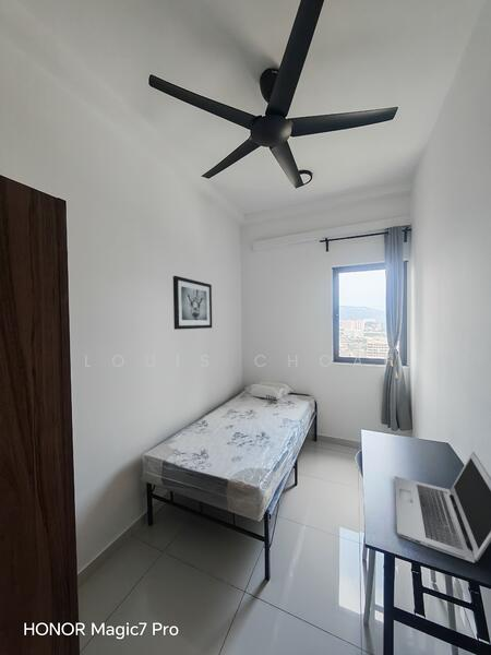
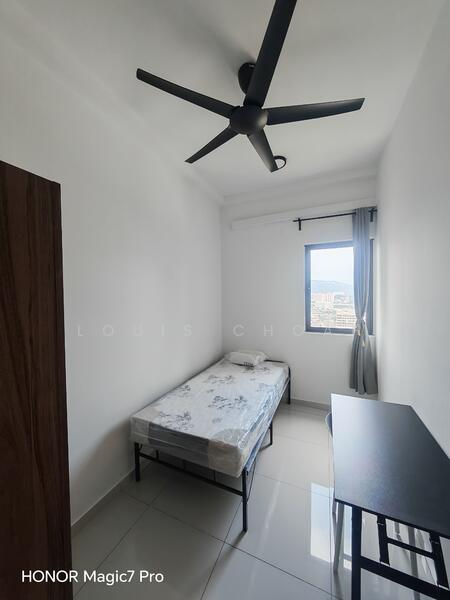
- laptop (439, 490)
- wall art (194, 305)
